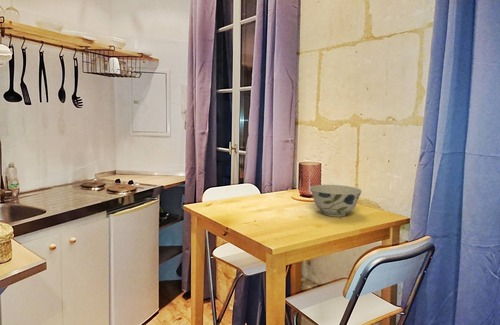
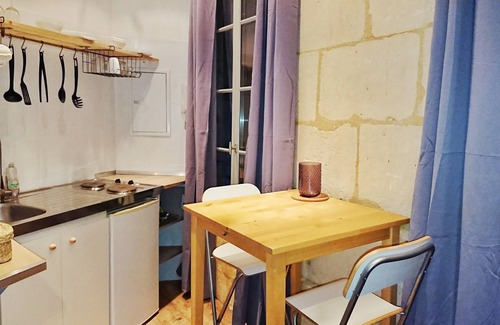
- bowl (335, 201)
